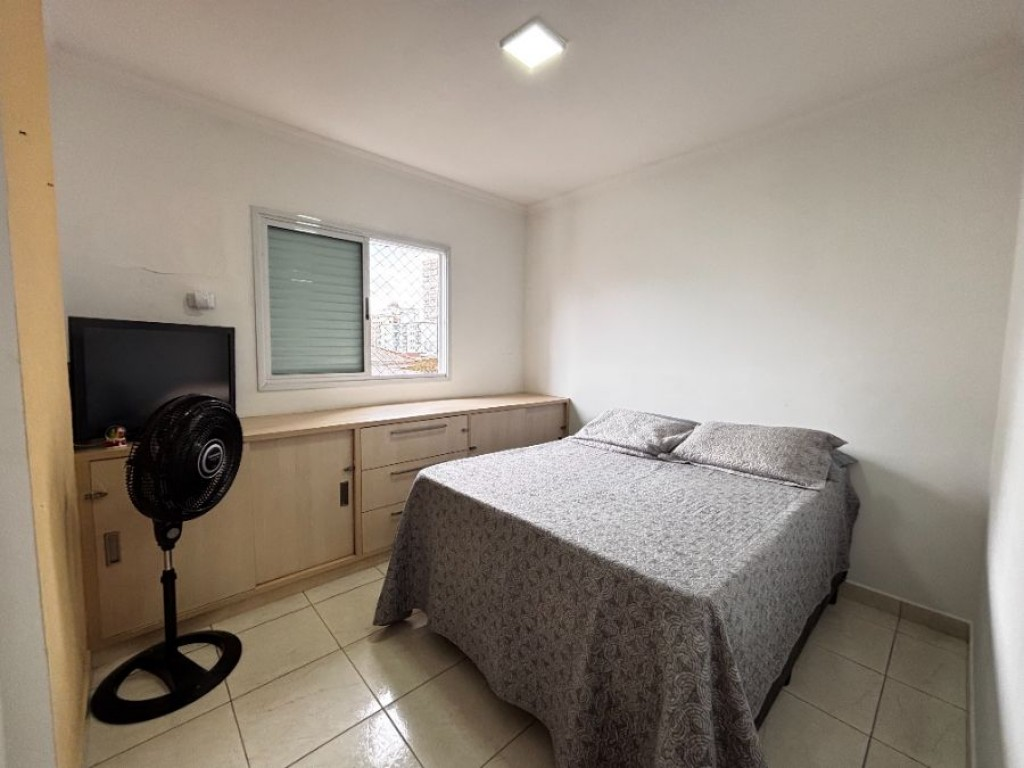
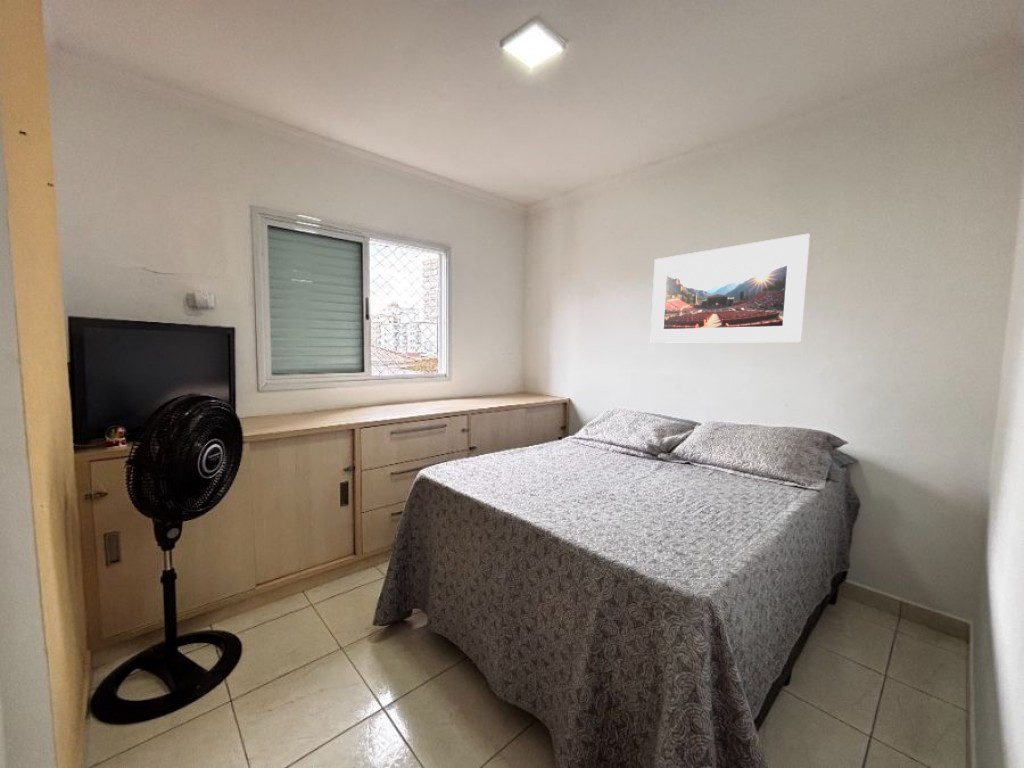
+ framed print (719, 295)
